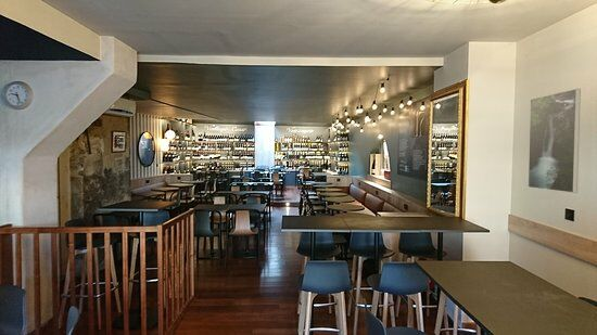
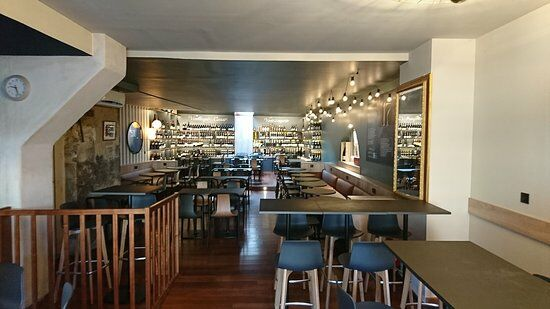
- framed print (551, 142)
